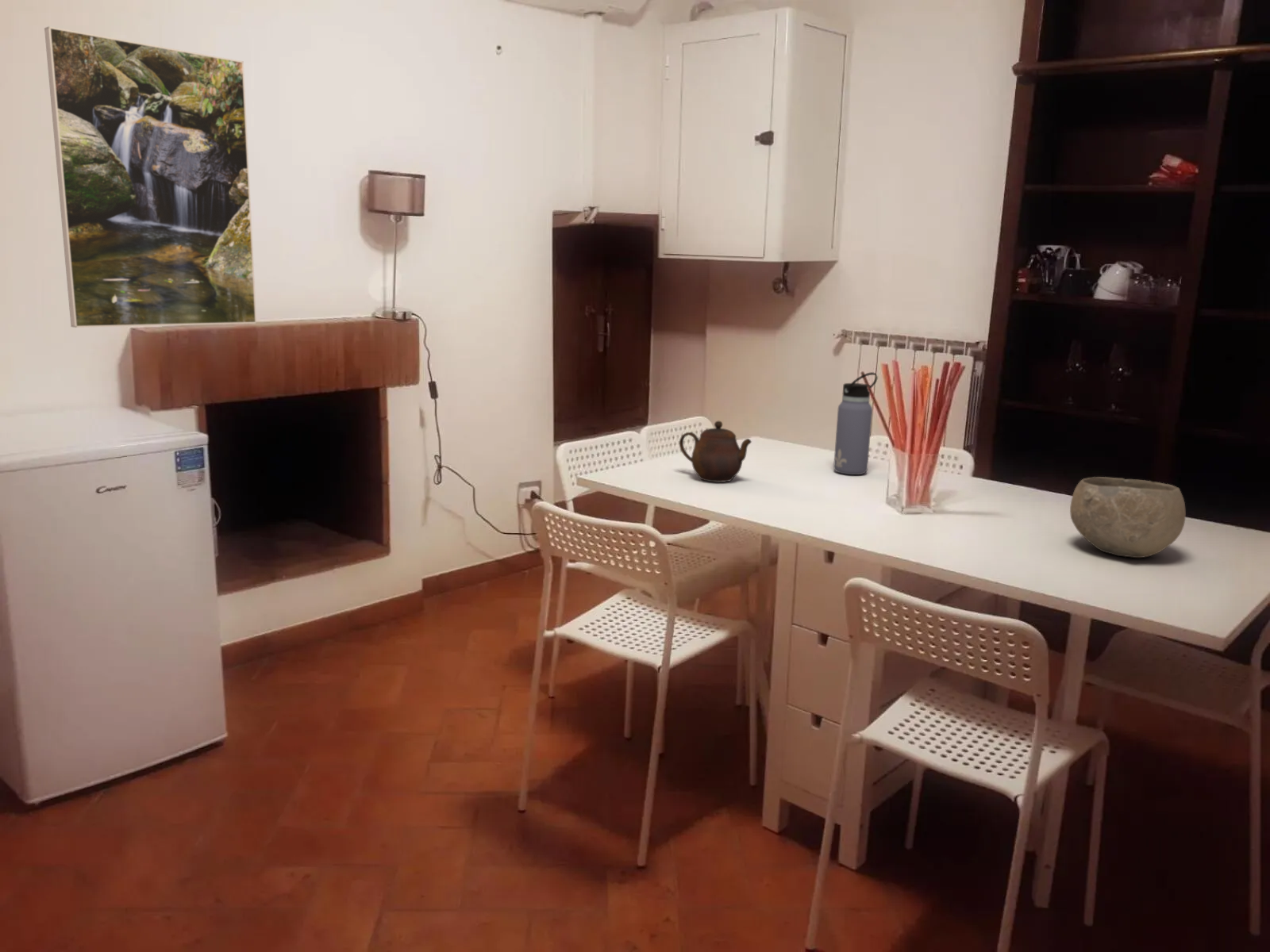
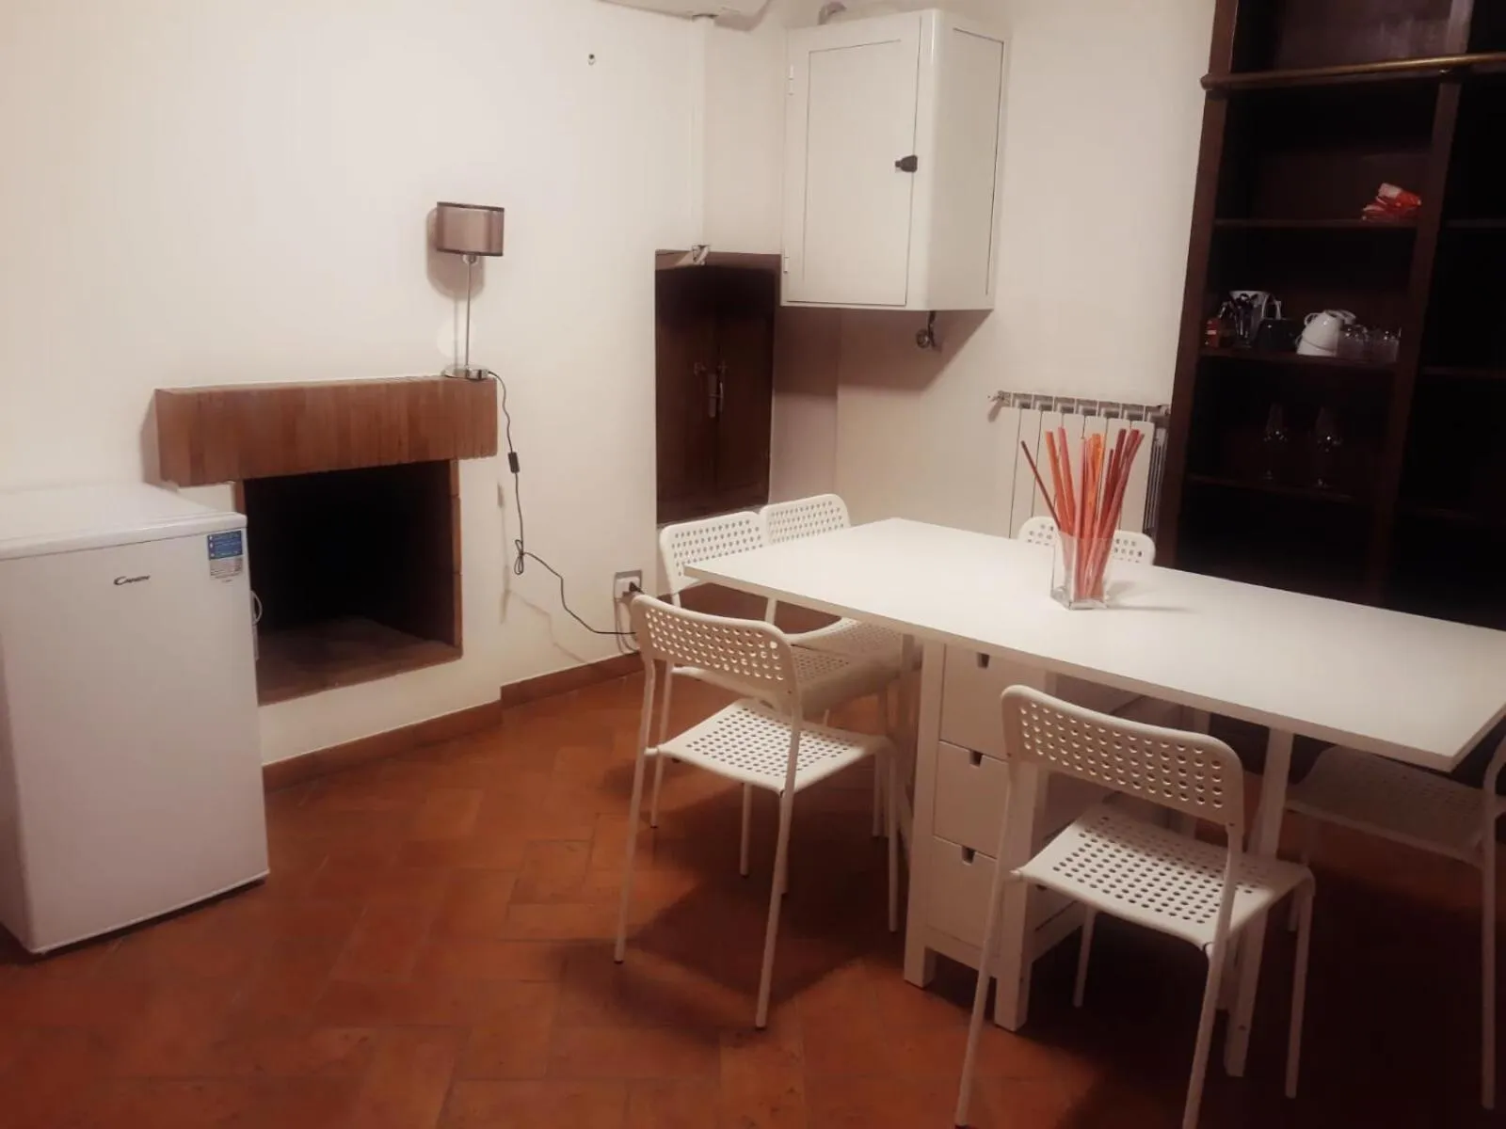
- water bottle (855, 421)
- bowl (1126, 516)
- teapot (714, 449)
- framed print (160, 189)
